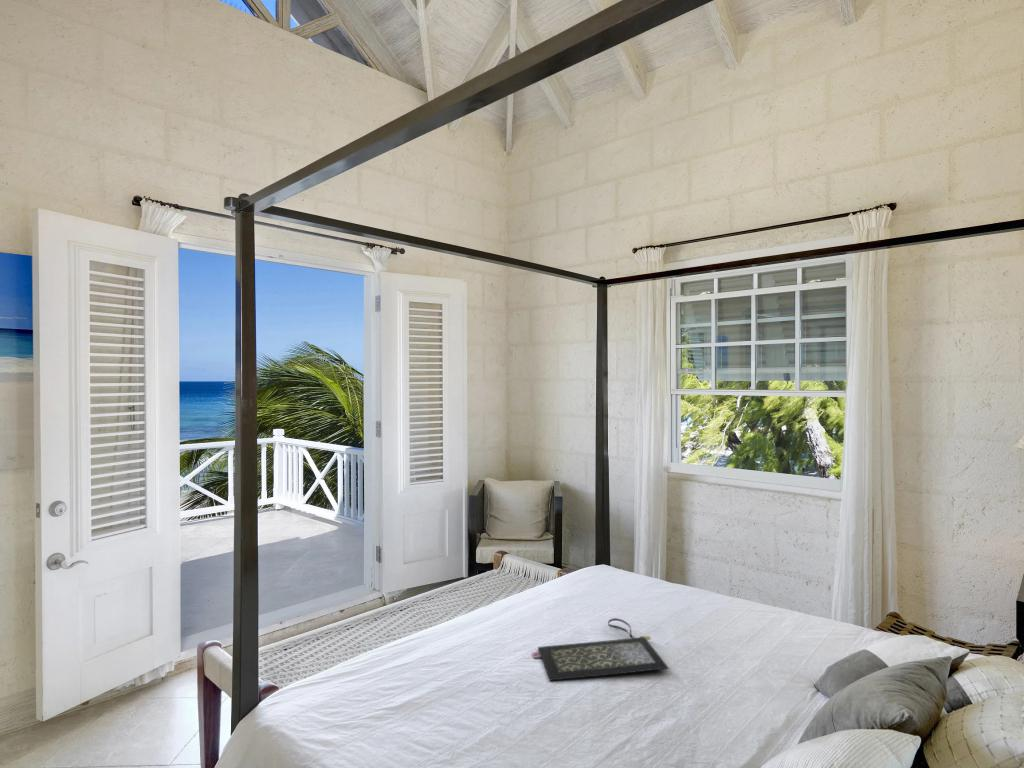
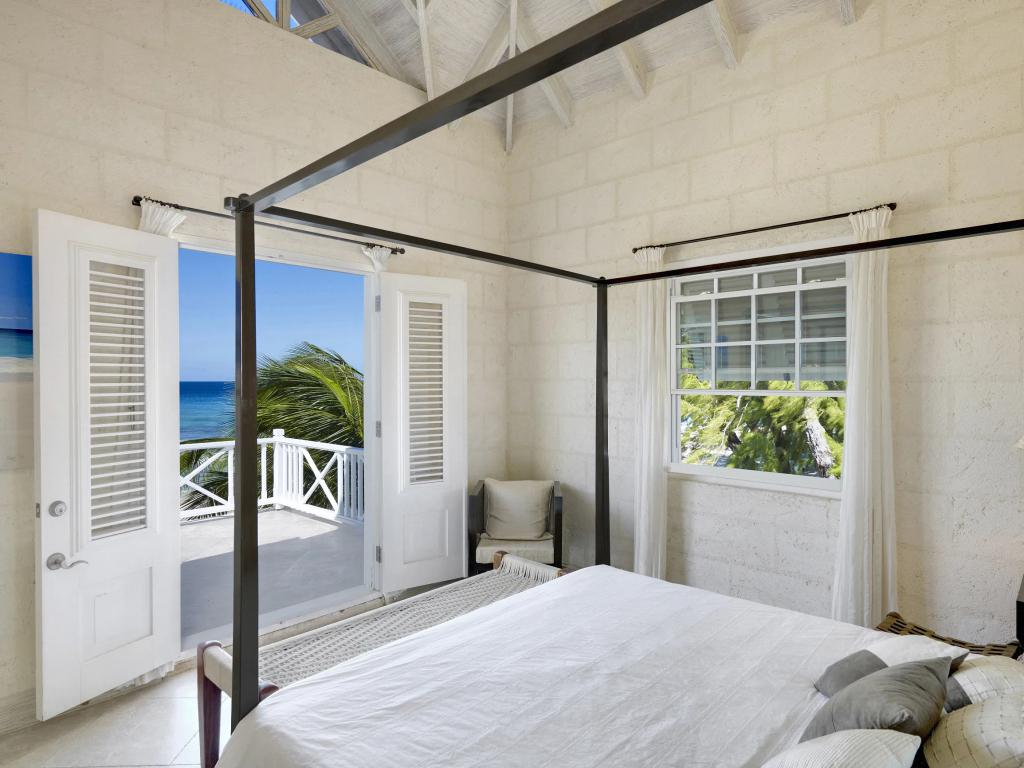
- clutch bag (605, 654)
